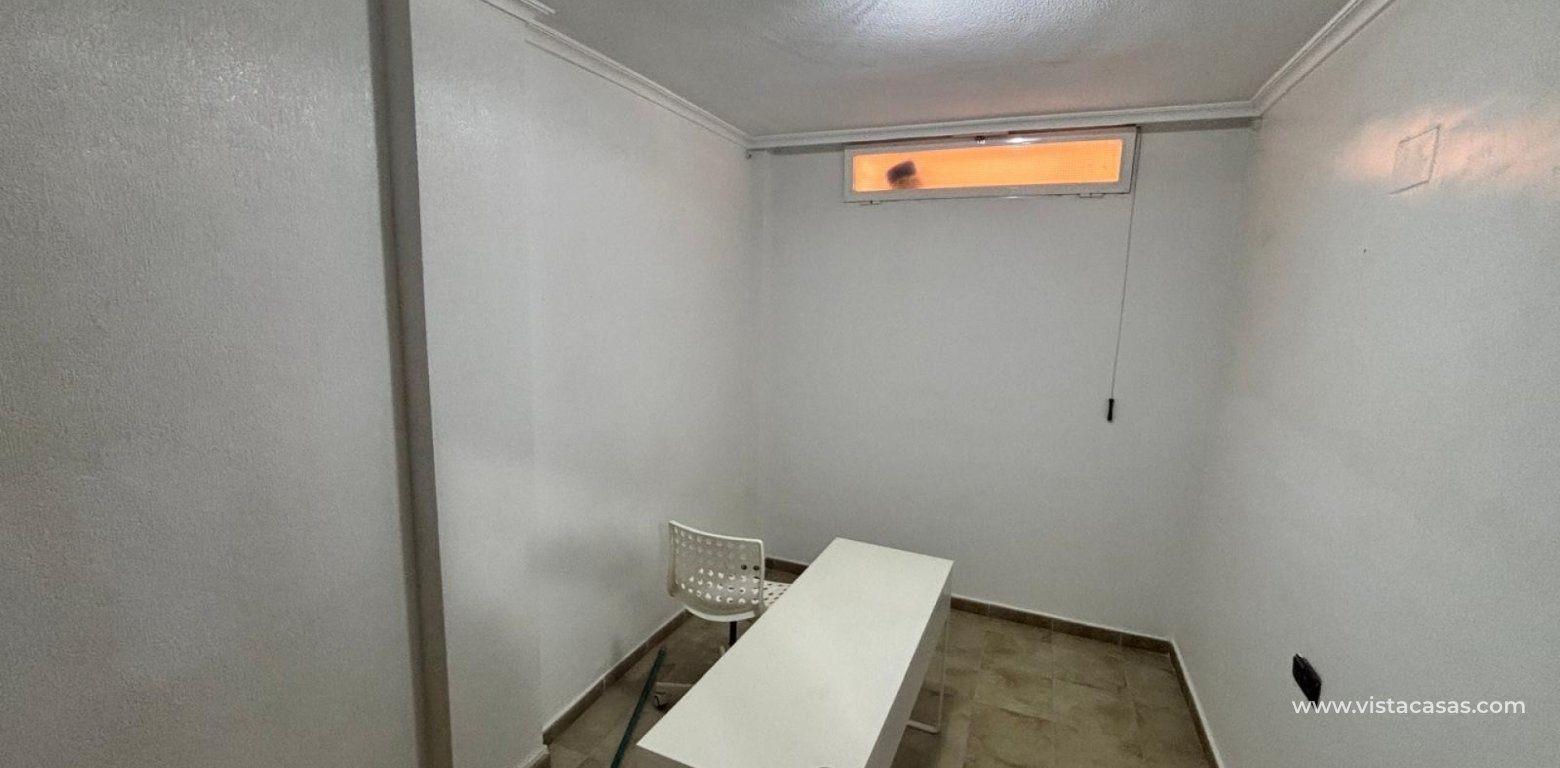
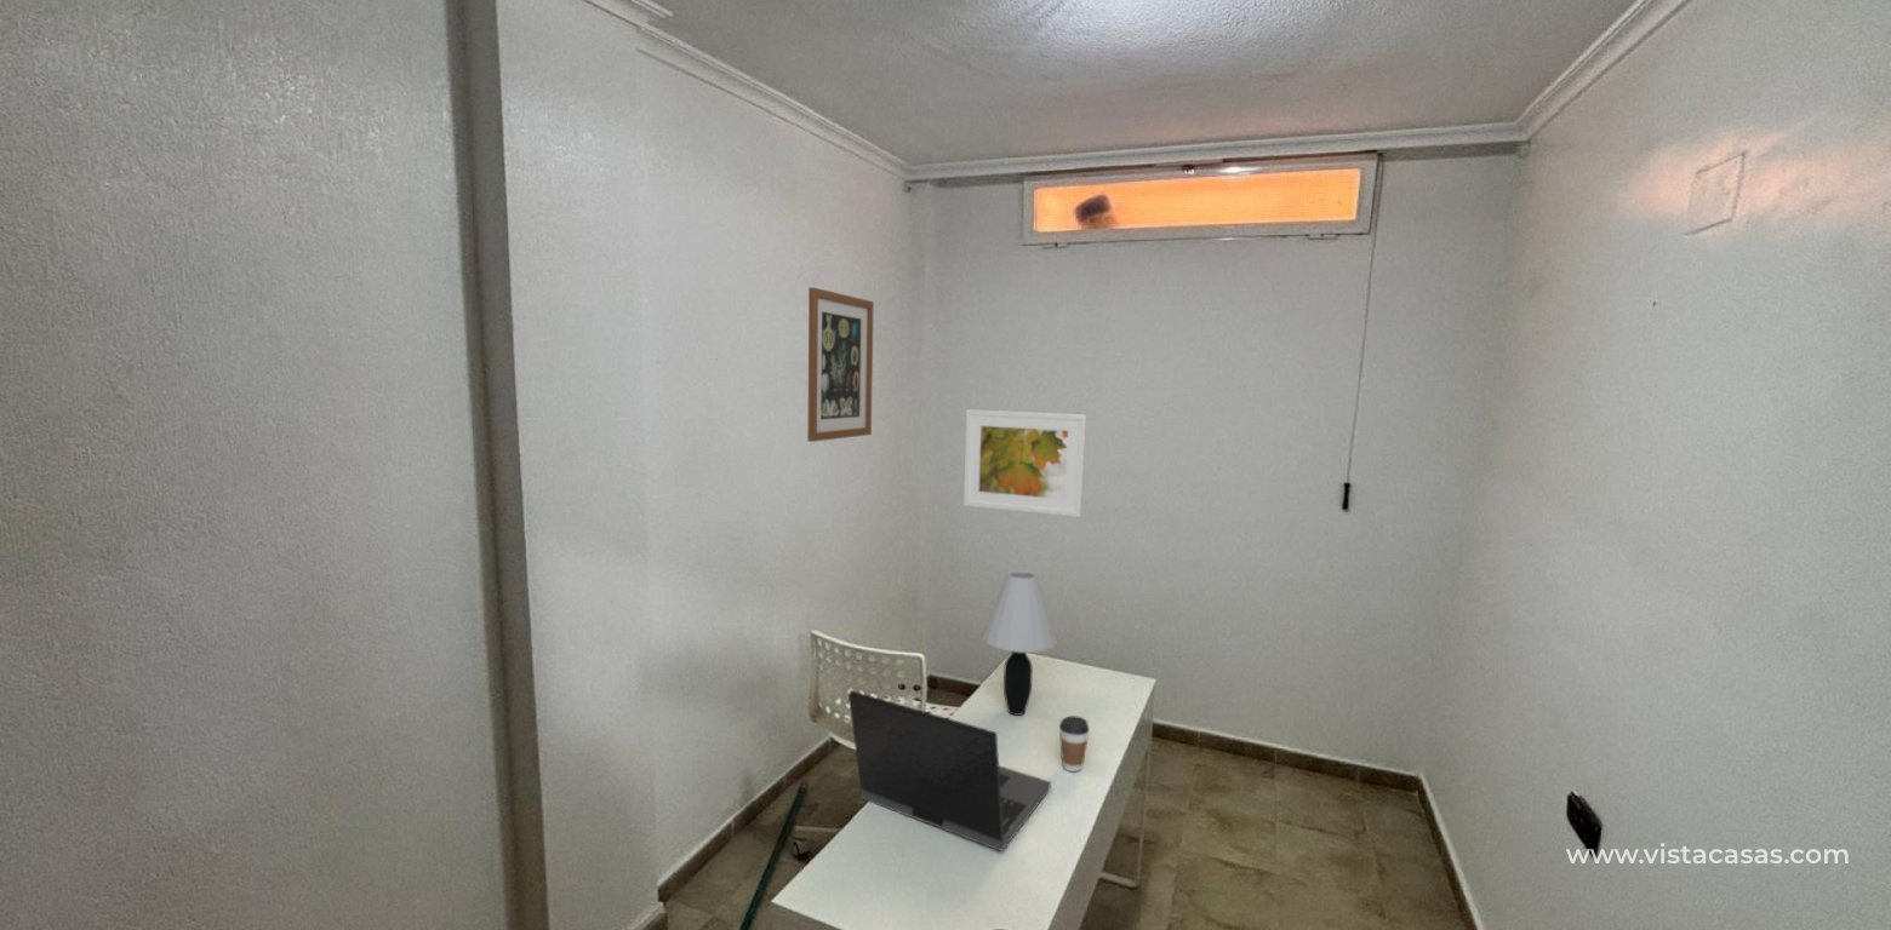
+ table lamp (1018, 643)
+ wall art (842, 367)
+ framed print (1022, 461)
+ laptop (954, 741)
+ coffee cup (1073, 744)
